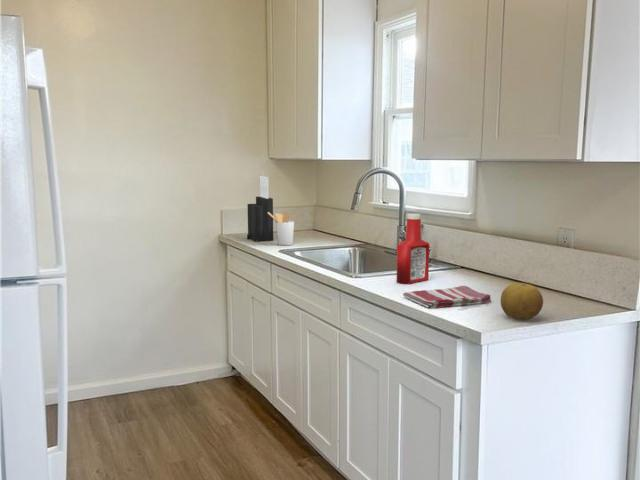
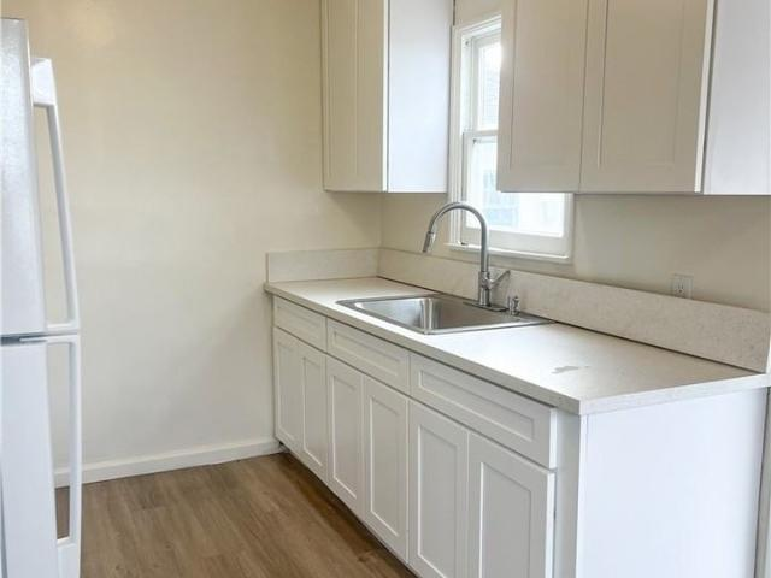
- knife block (258, 208)
- utensil holder (280, 227)
- soap bottle (413, 247)
- dish towel (446, 295)
- fruit (521, 301)
